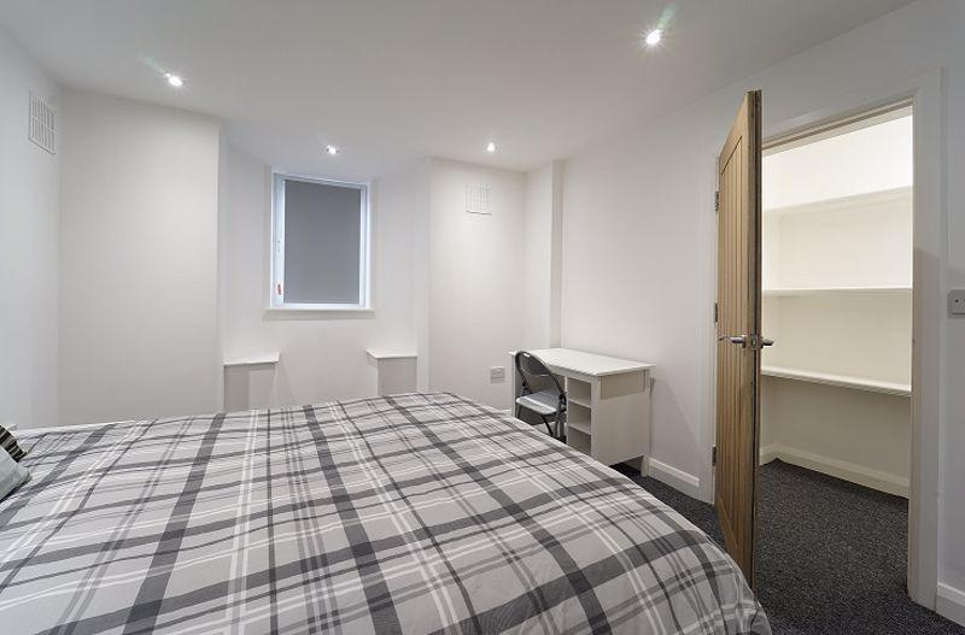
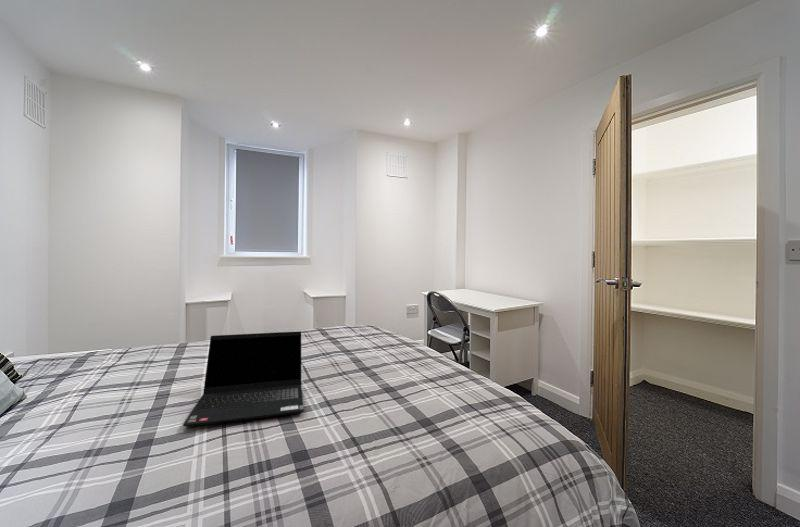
+ laptop computer (252, 371)
